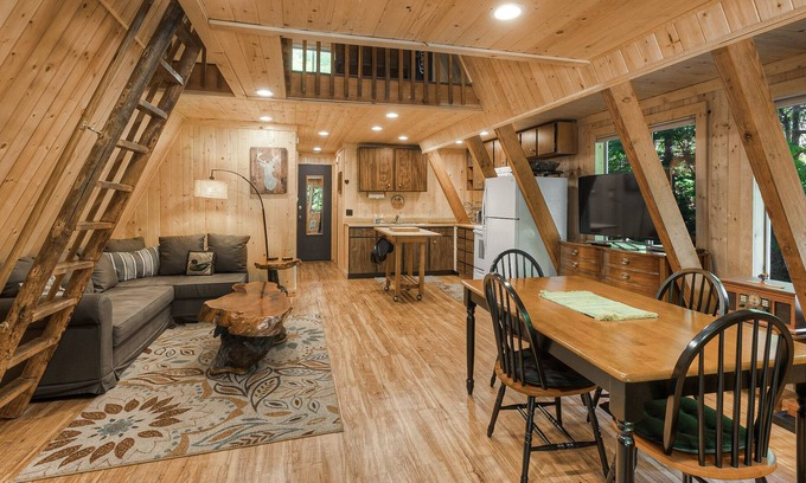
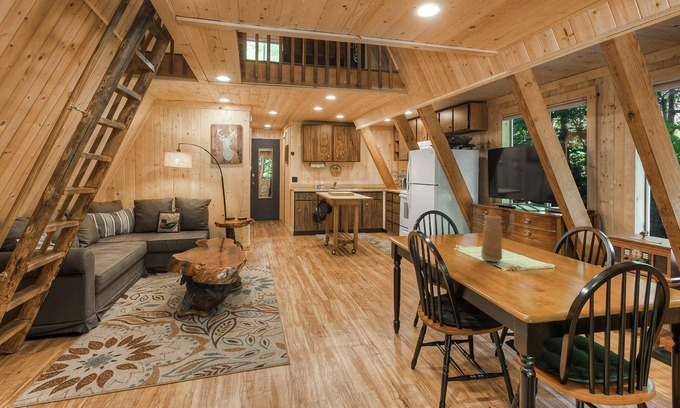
+ vase (492, 238)
